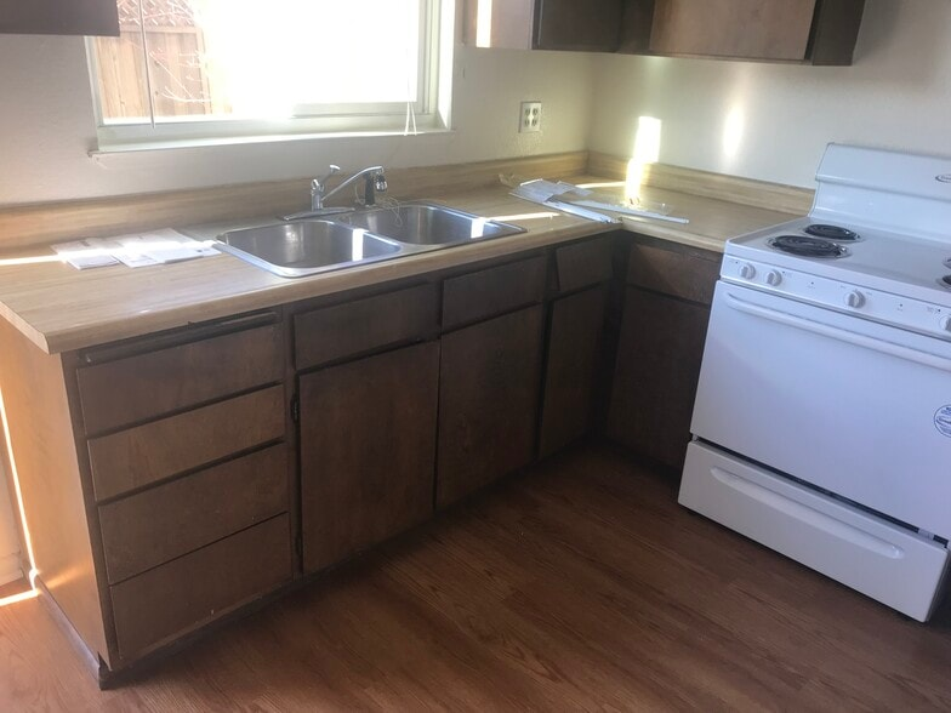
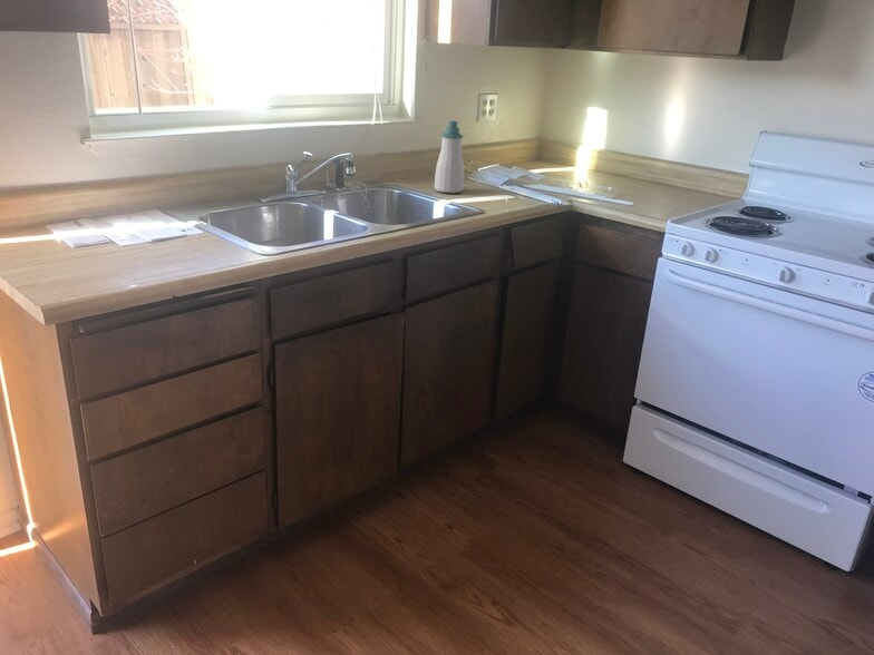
+ soap bottle (450, 156)
